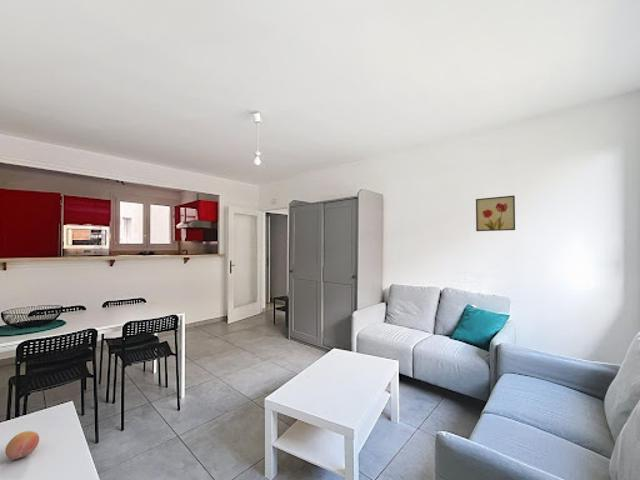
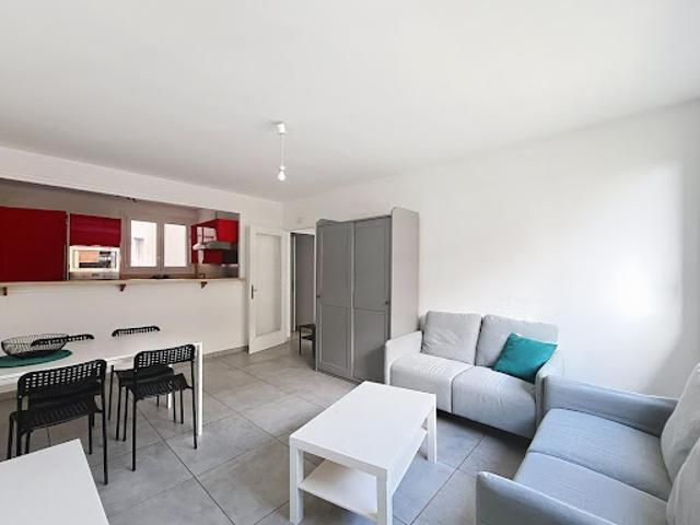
- wall art (494, 214)
- fruit (22, 444)
